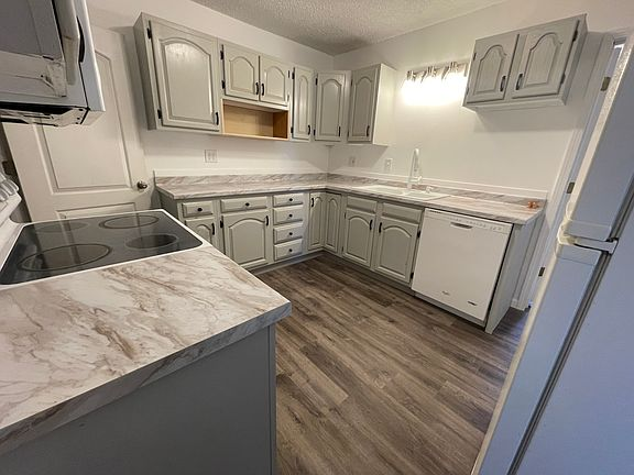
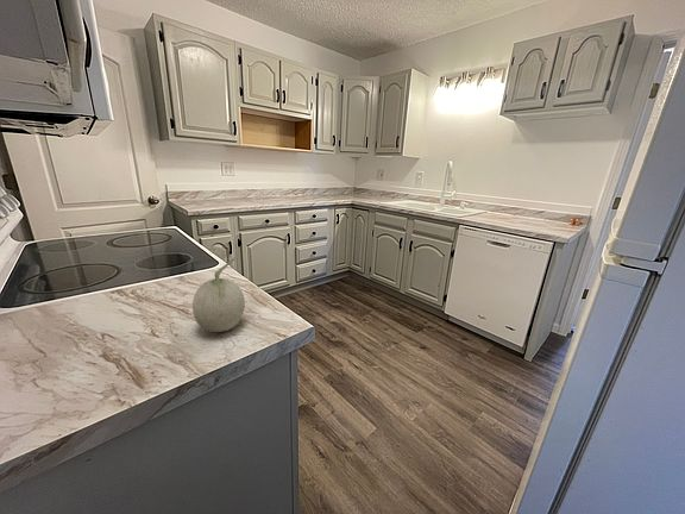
+ fruit (219, 297)
